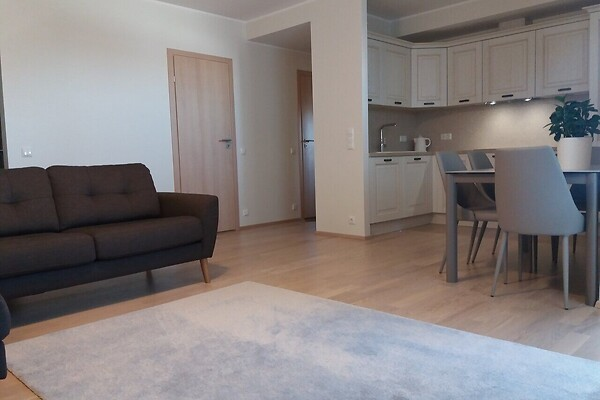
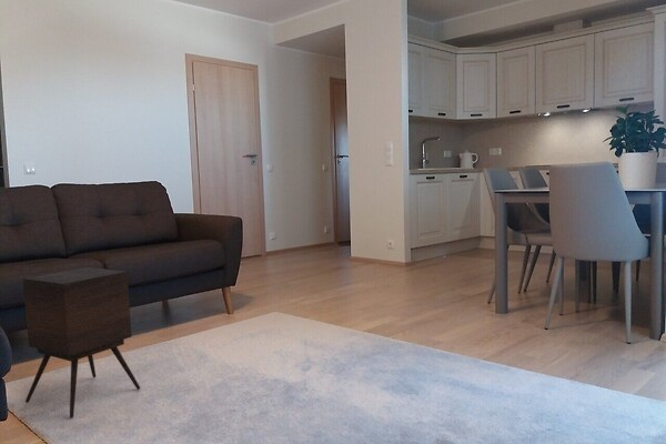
+ side table (80, 335)
